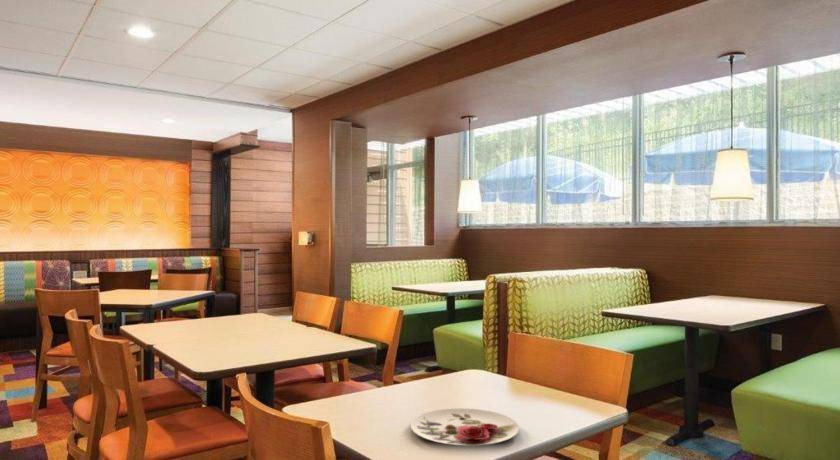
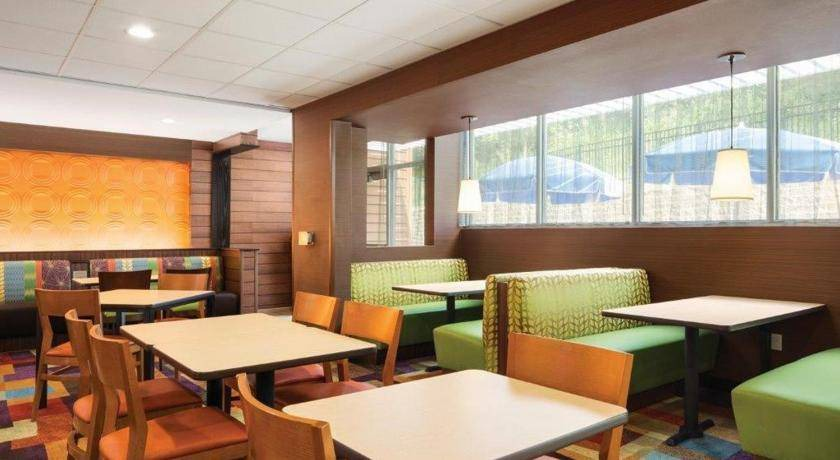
- plate (464, 424)
